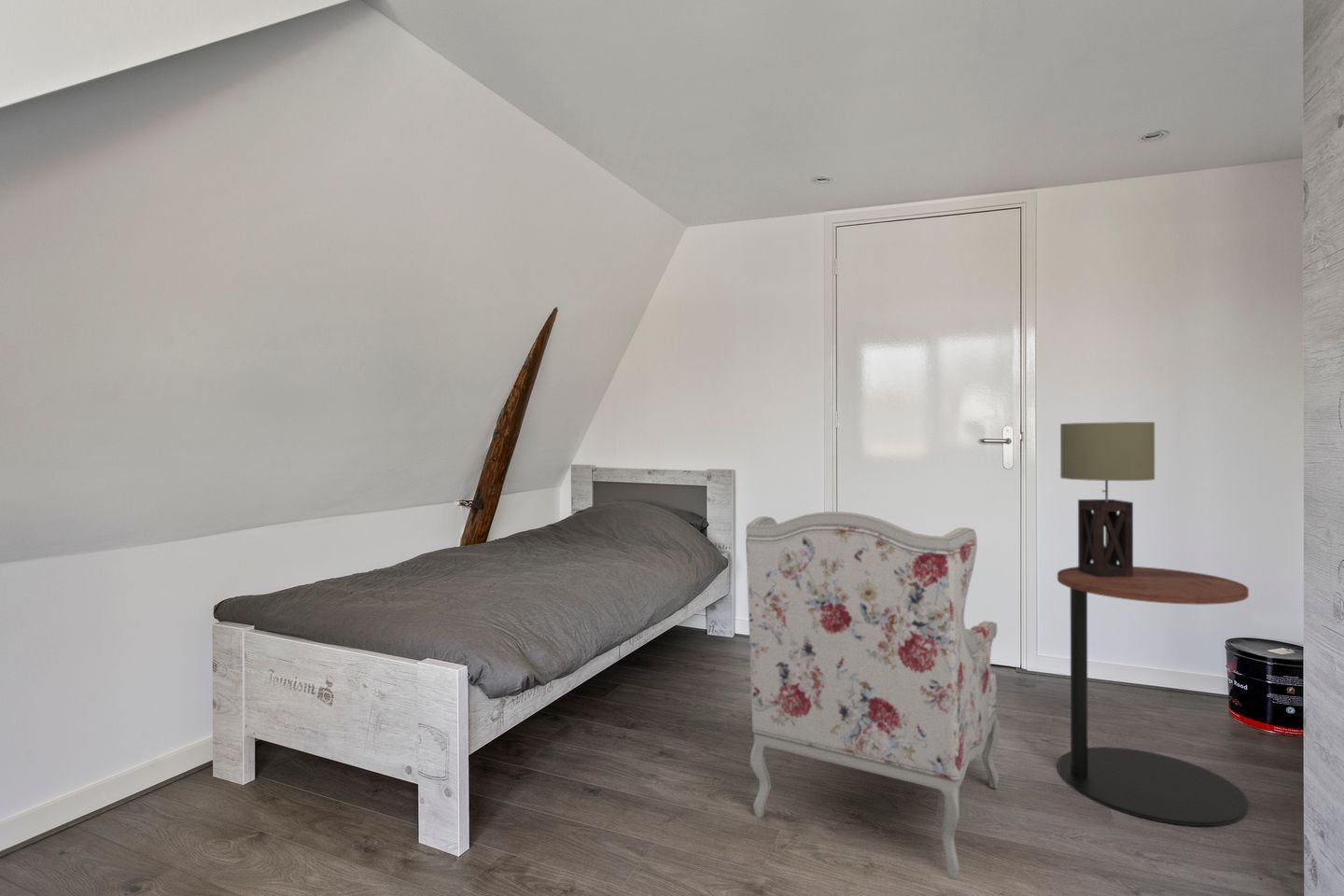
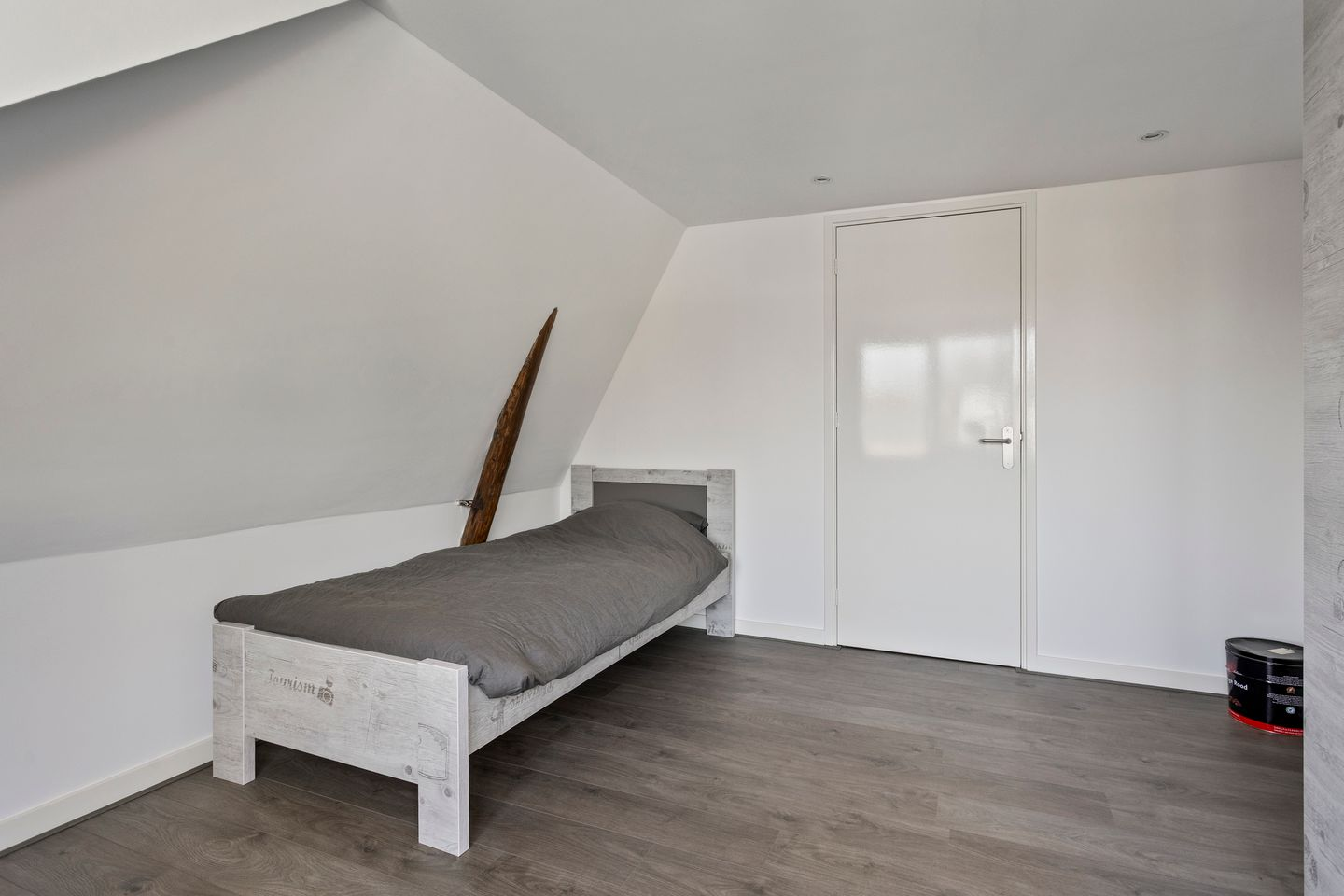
- table lamp (1106, 497)
- side table (1086, 681)
- armchair (877, 653)
